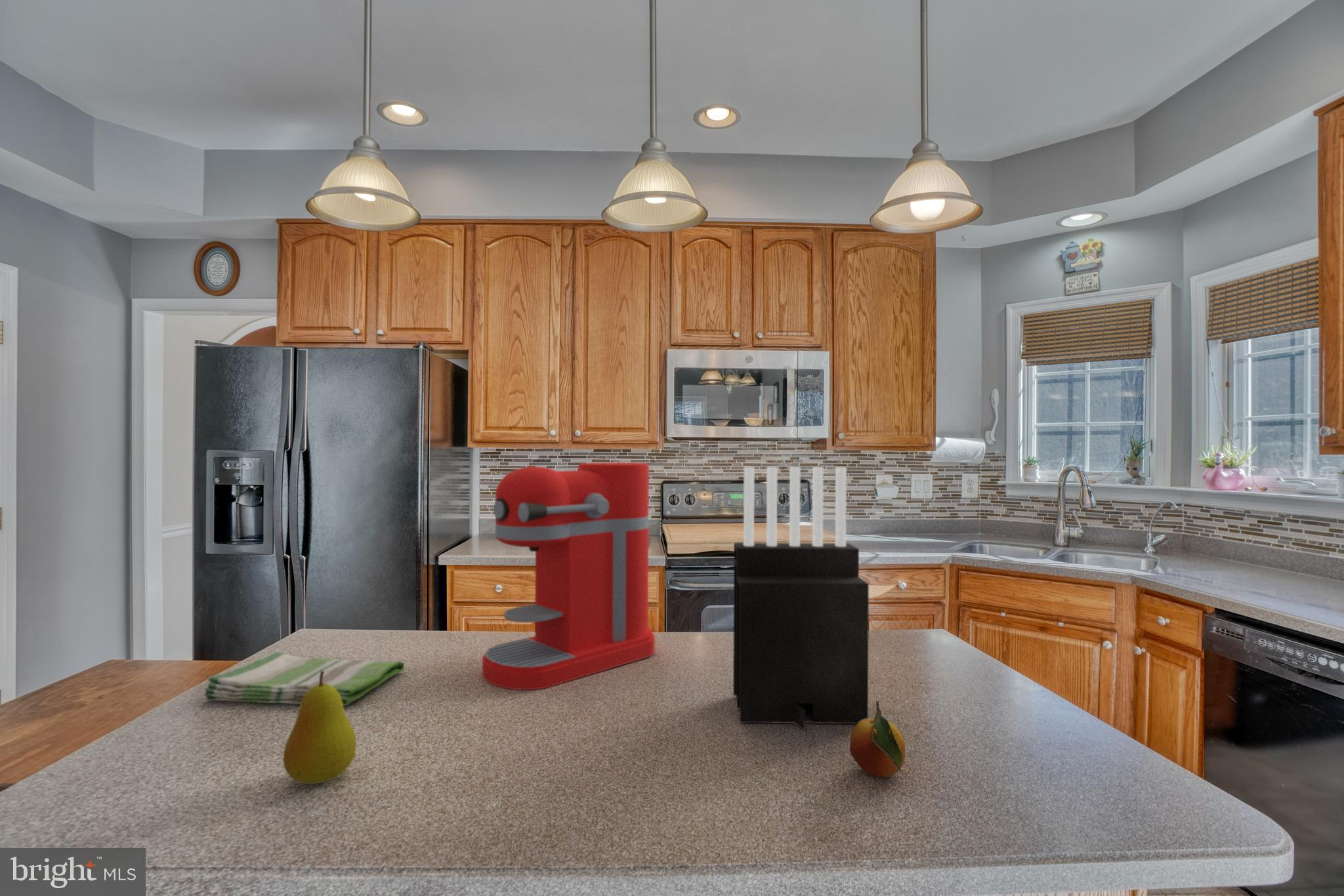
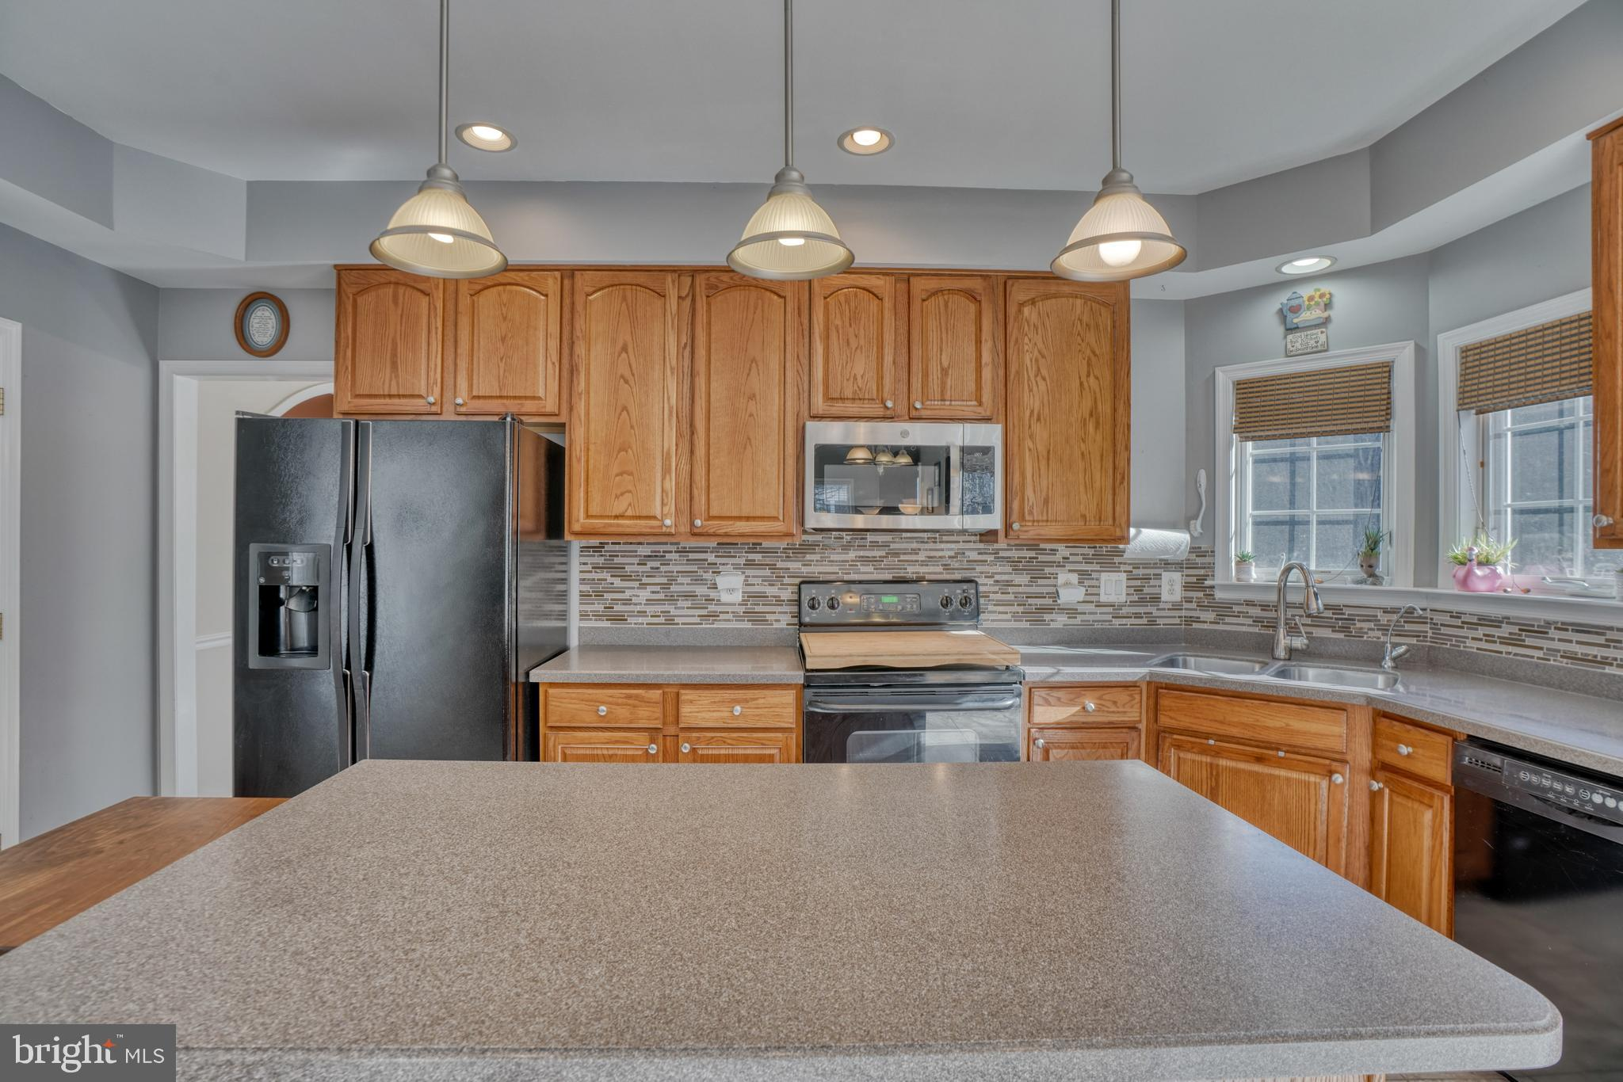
- knife block (799, 590)
- fruit (320, 723)
- dish towel (310, 674)
- fruit (882, 743)
- coffee maker (573, 563)
